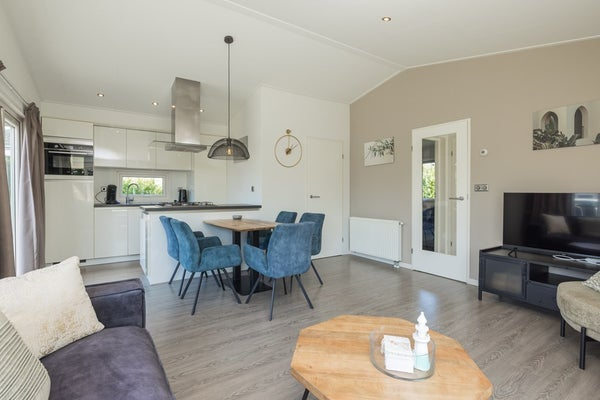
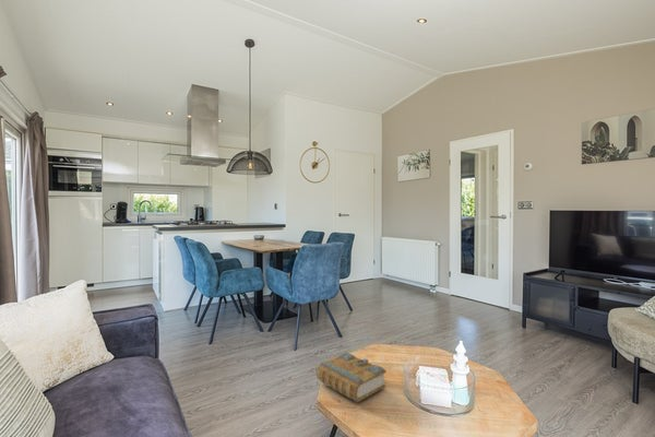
+ book (350, 375)
